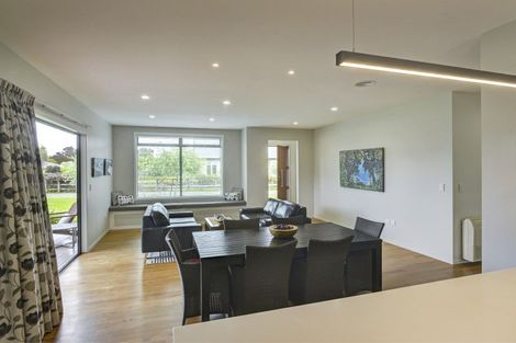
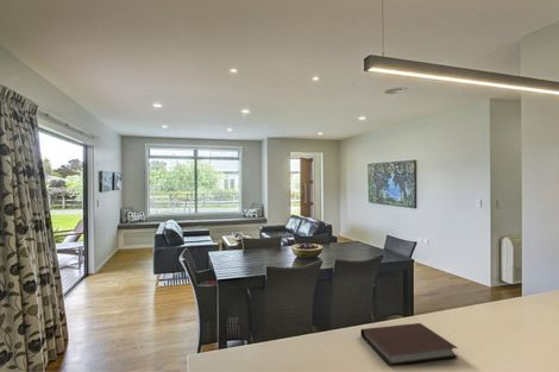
+ notebook (406, 341)
